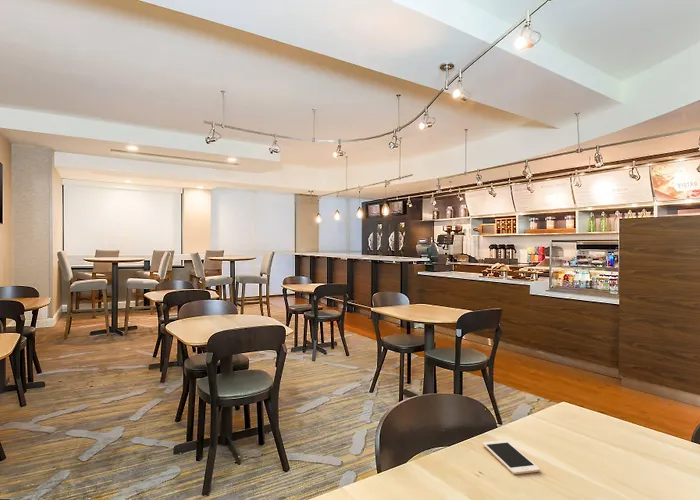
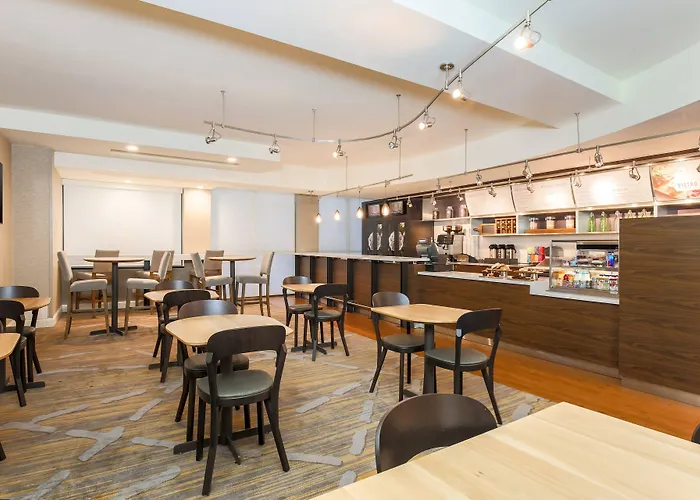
- cell phone (509, 456)
